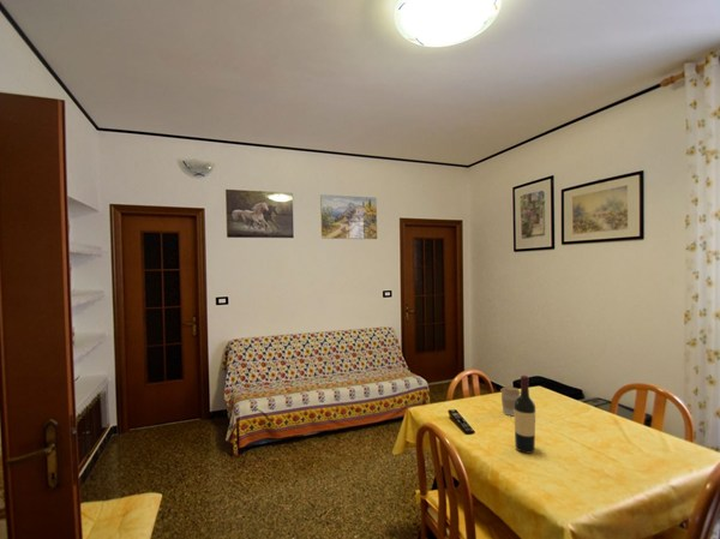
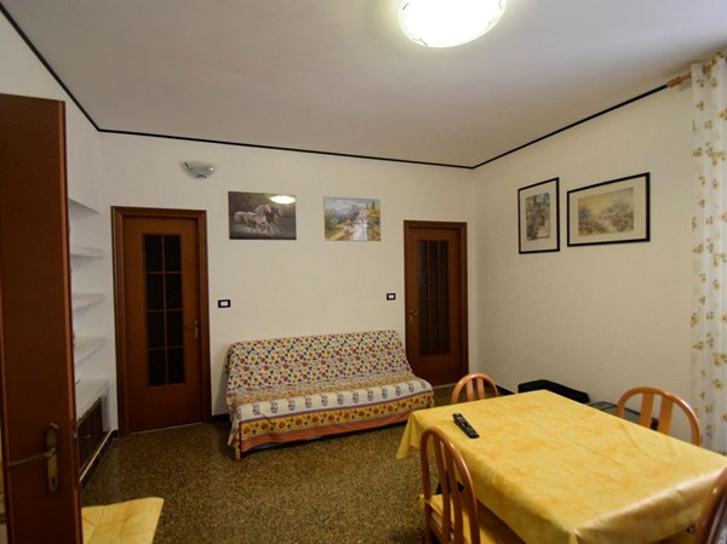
- wine bottle (524, 412)
- coffee cup (510, 400)
